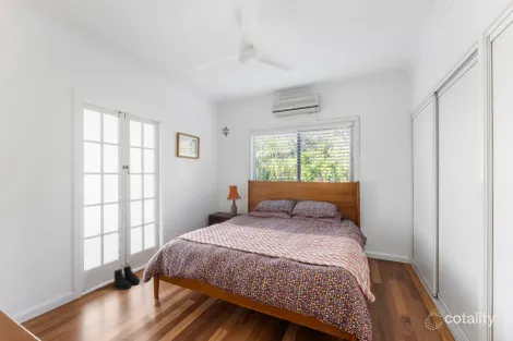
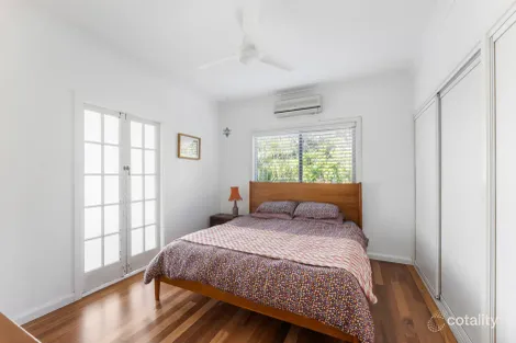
- boots (127, 276)
